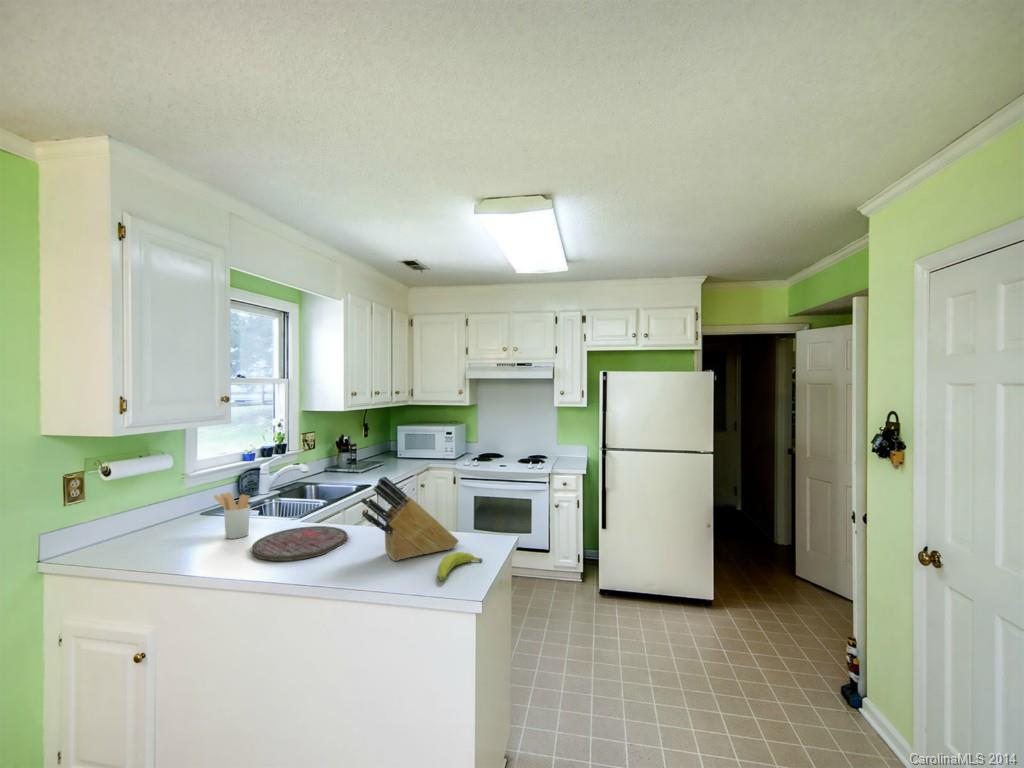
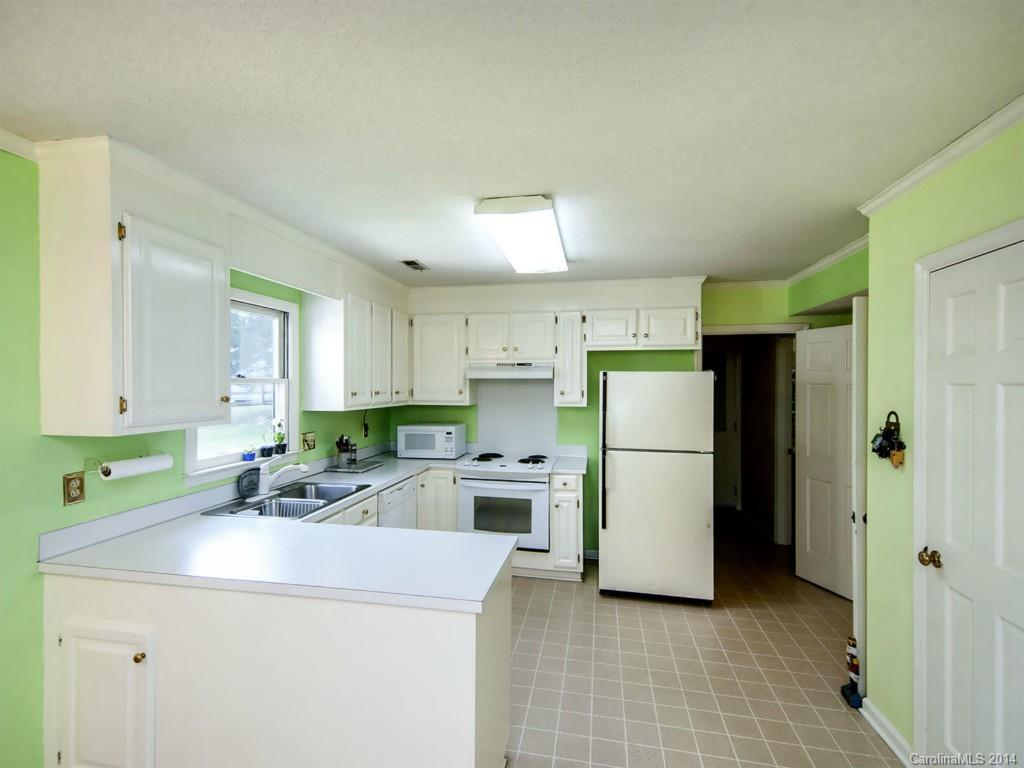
- knife block (410, 512)
- fruit (458, 564)
- utensil holder (232, 513)
- cutting board (301, 541)
